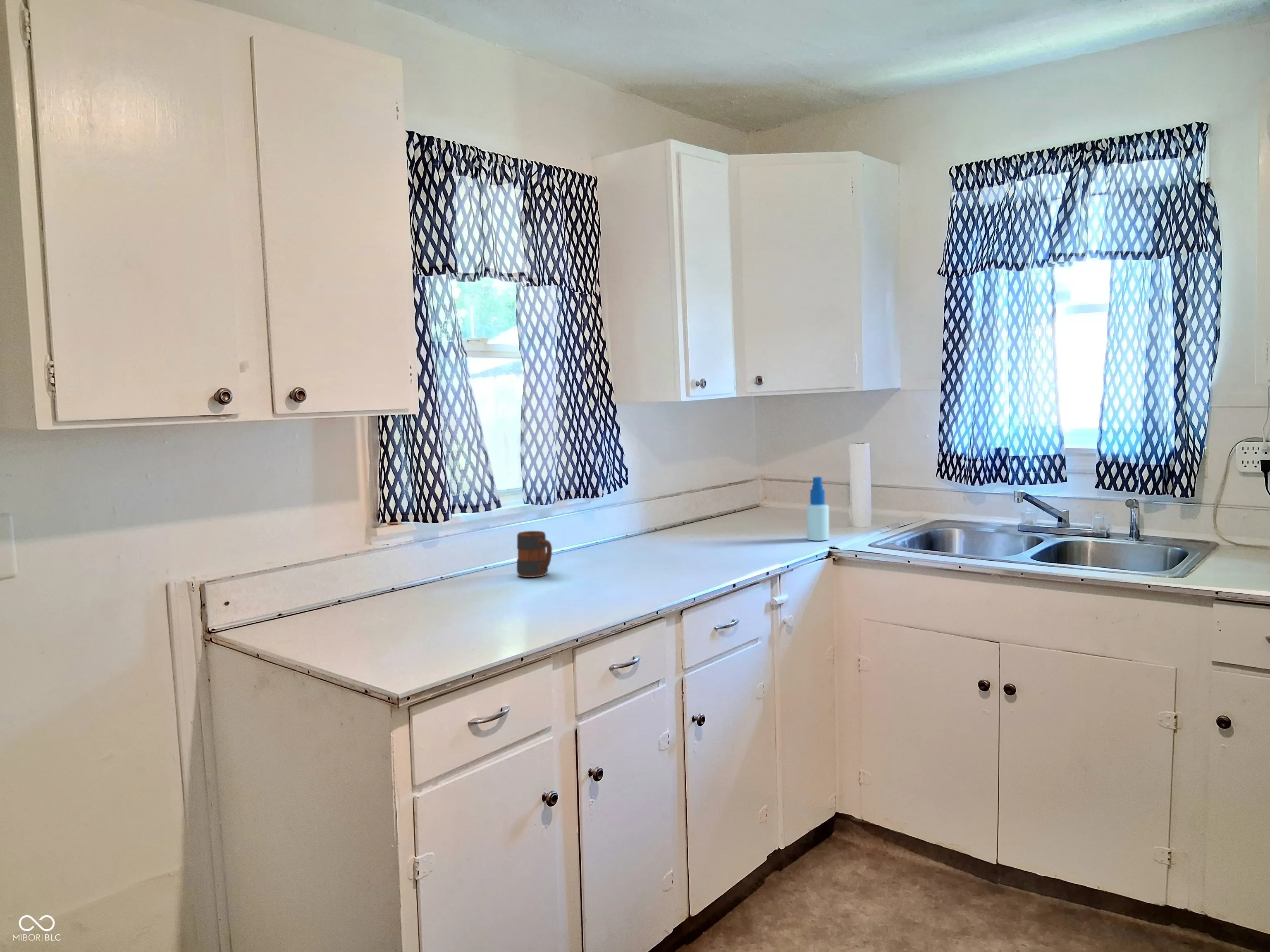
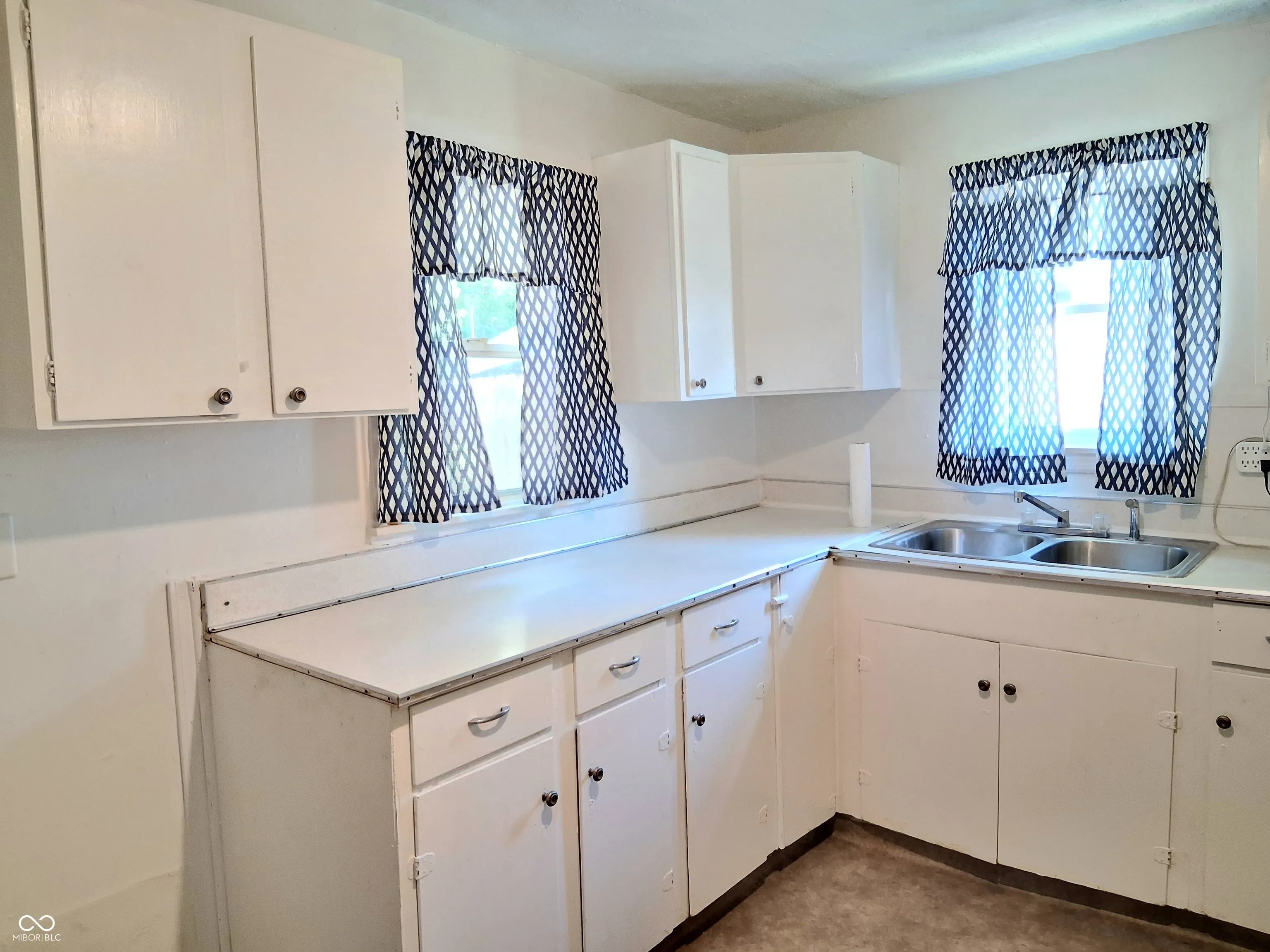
- mug (536, 554)
- spray bottle (817, 508)
